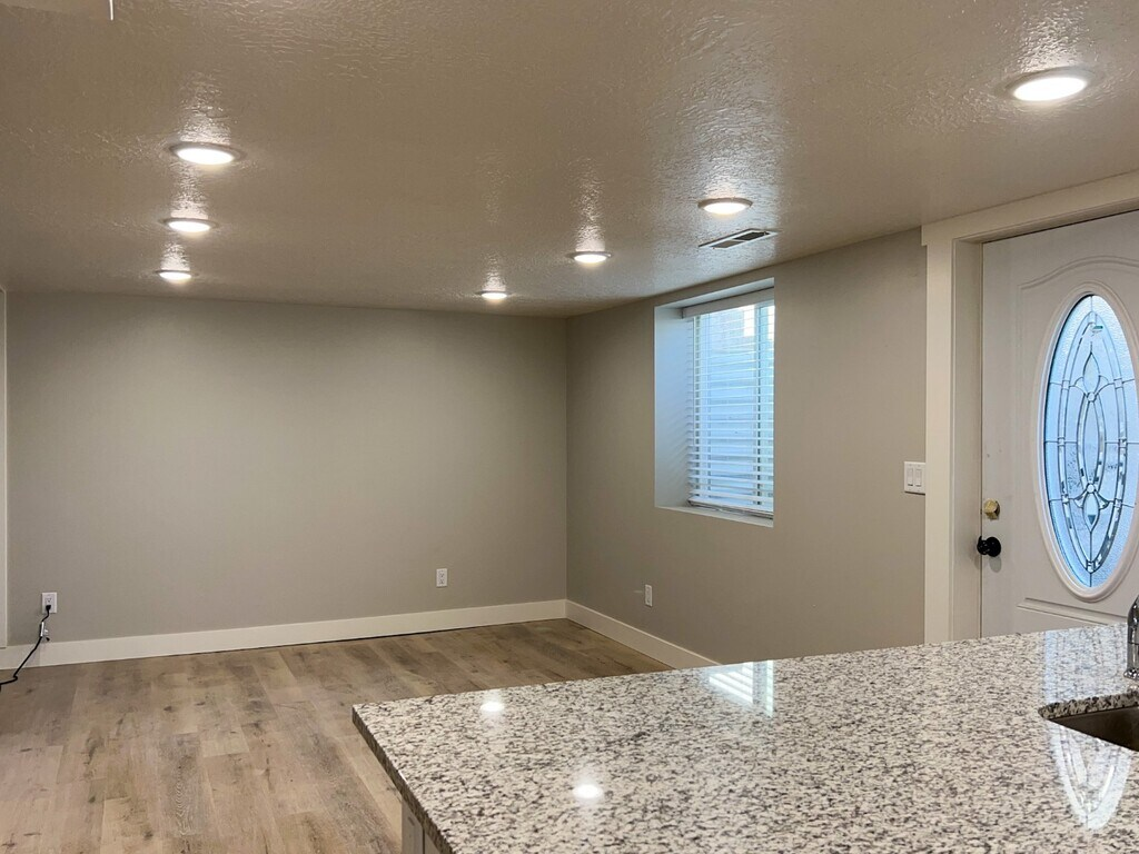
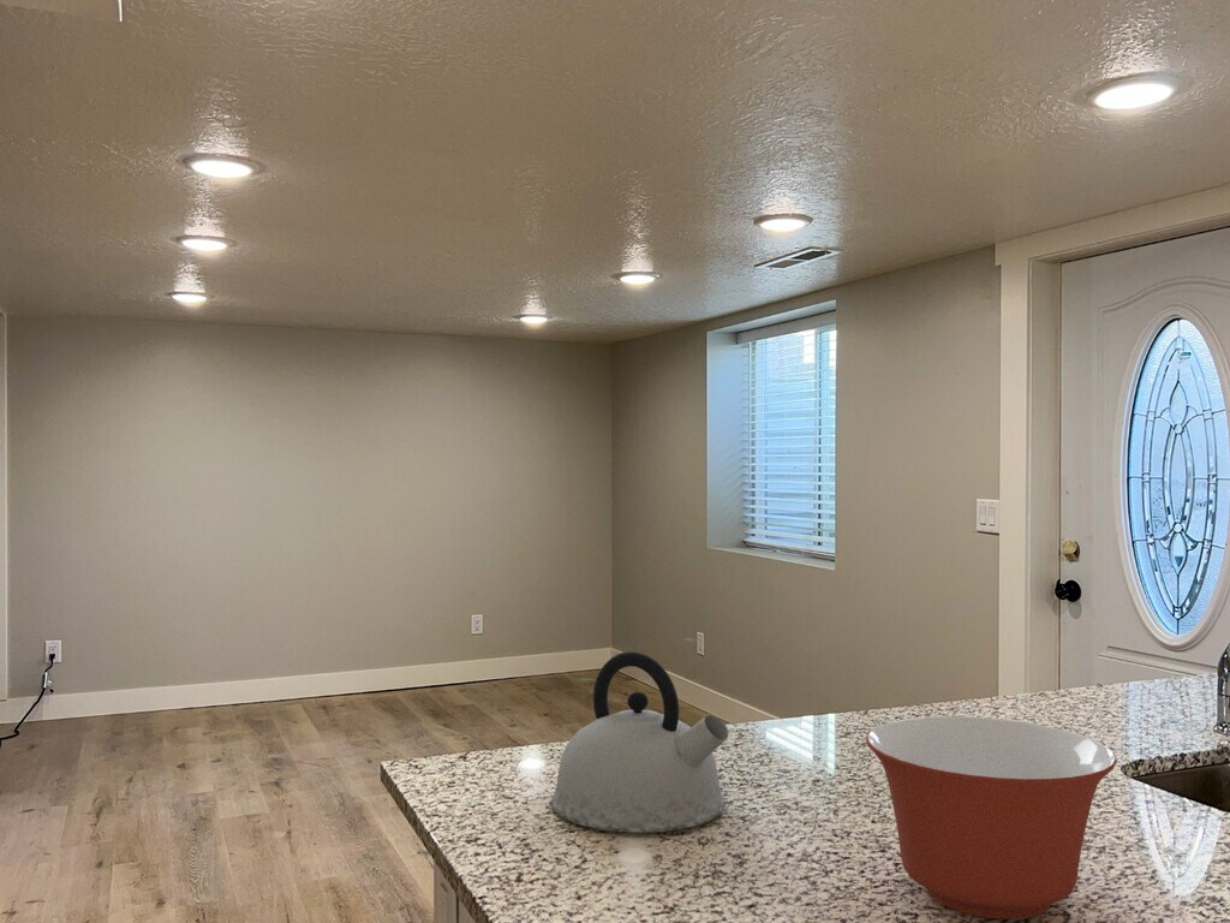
+ mixing bowl (986, 818)
+ kettle (644, 728)
